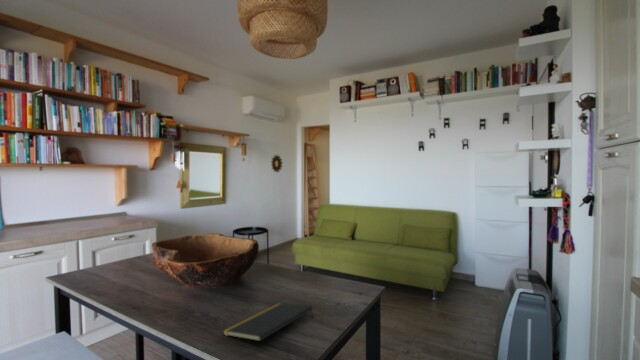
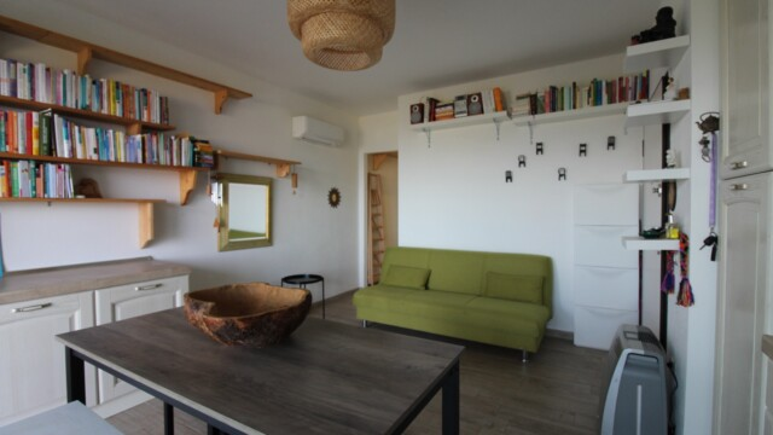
- notepad (269, 319)
